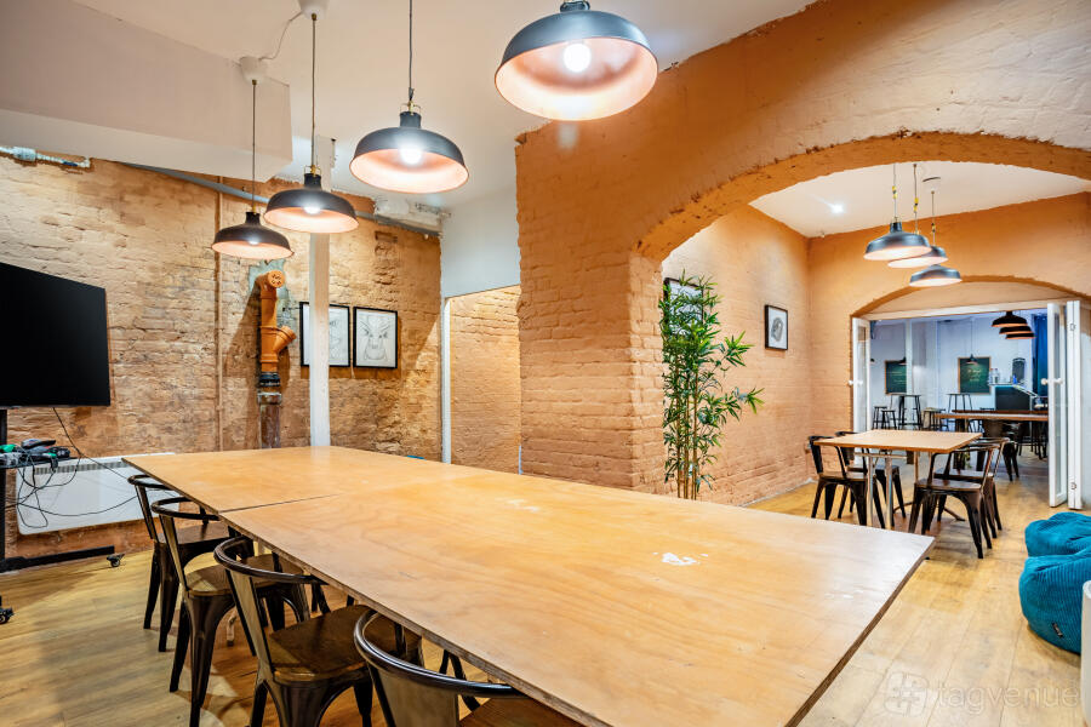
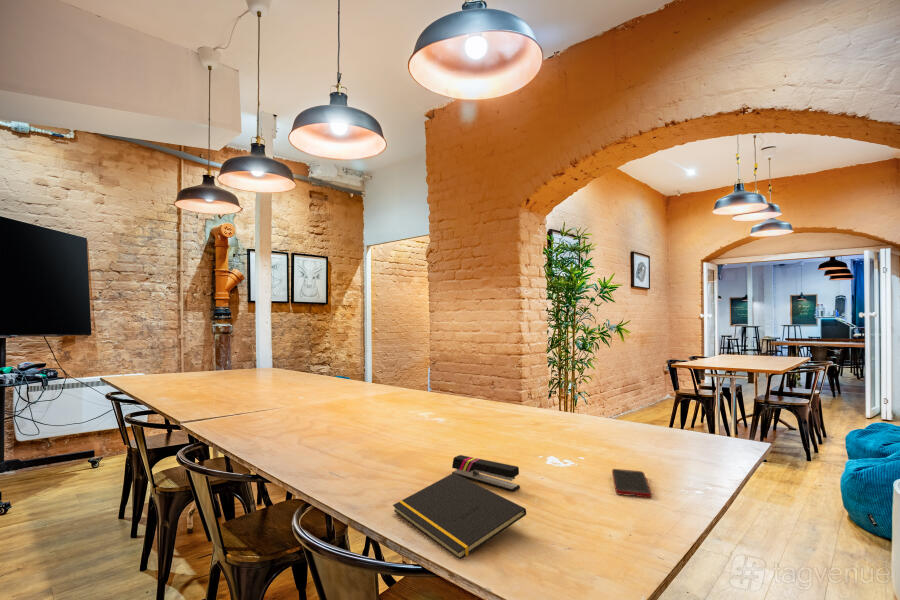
+ notepad (456, 509)
+ stapler (484, 470)
+ cell phone (630, 482)
